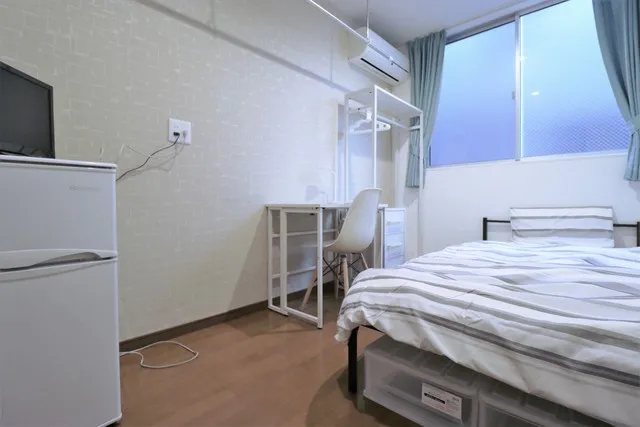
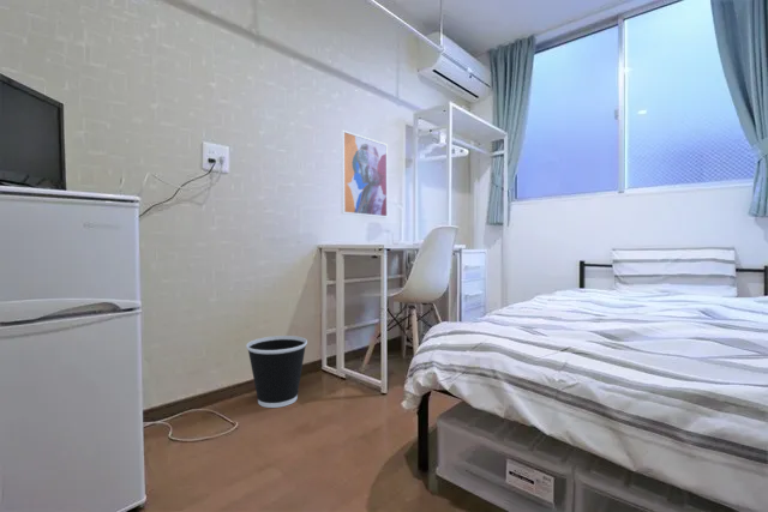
+ wall art (365, 176)
+ wastebasket (277, 371)
